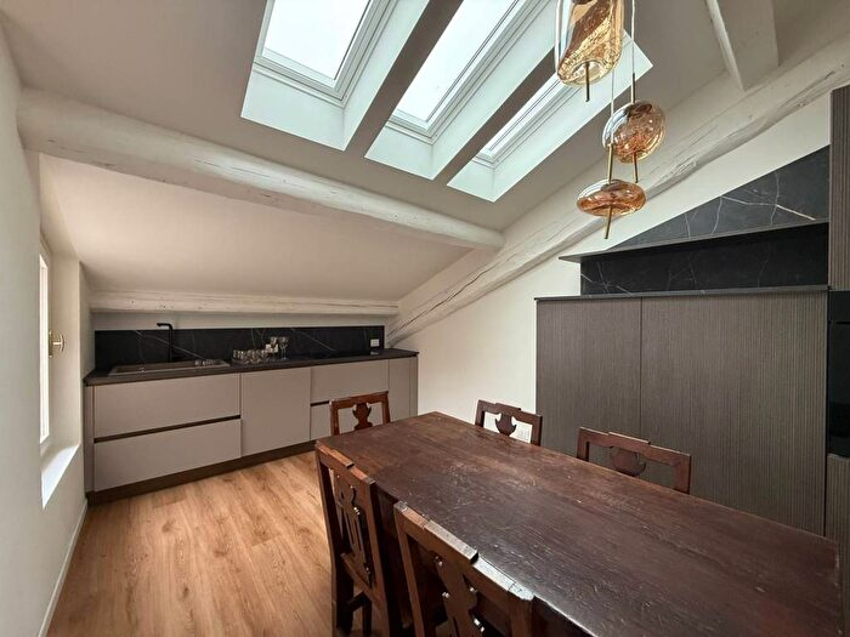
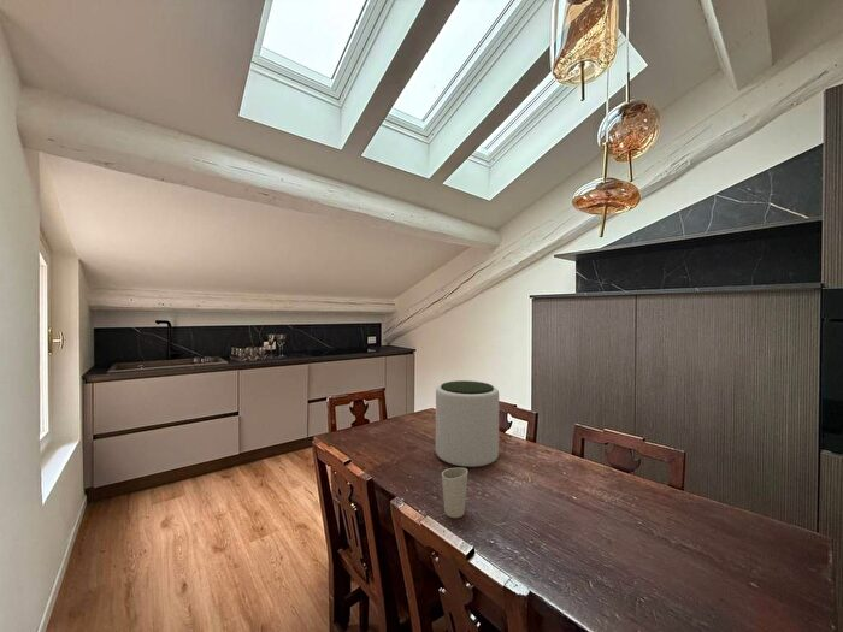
+ cup (454, 490)
+ plant pot (466, 420)
